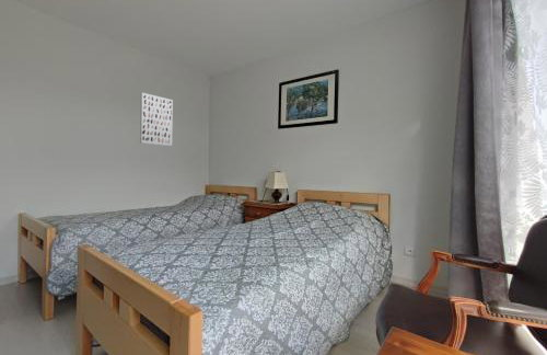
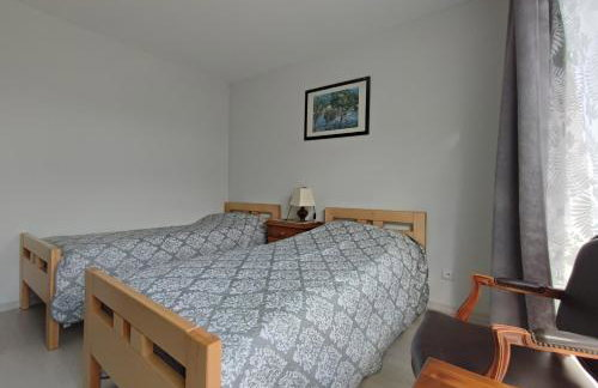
- wall art (156, 121)
